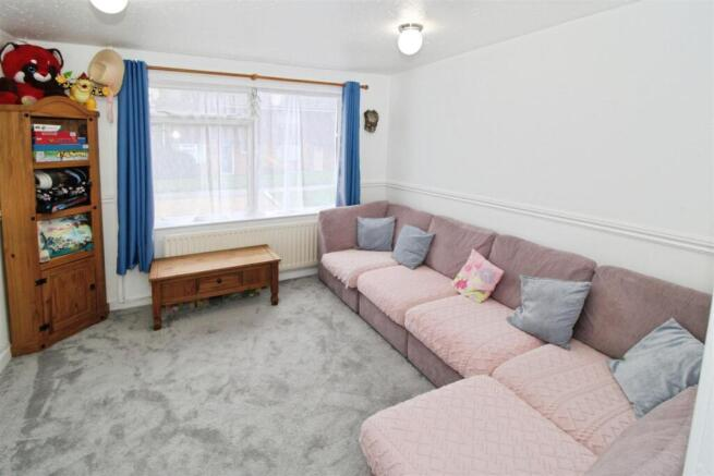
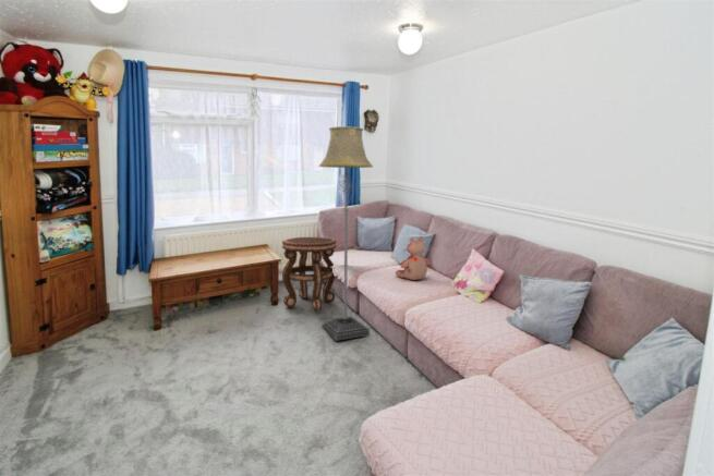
+ floor lamp (346, 233)
+ teddy bear (411, 257)
+ side table (310, 270)
